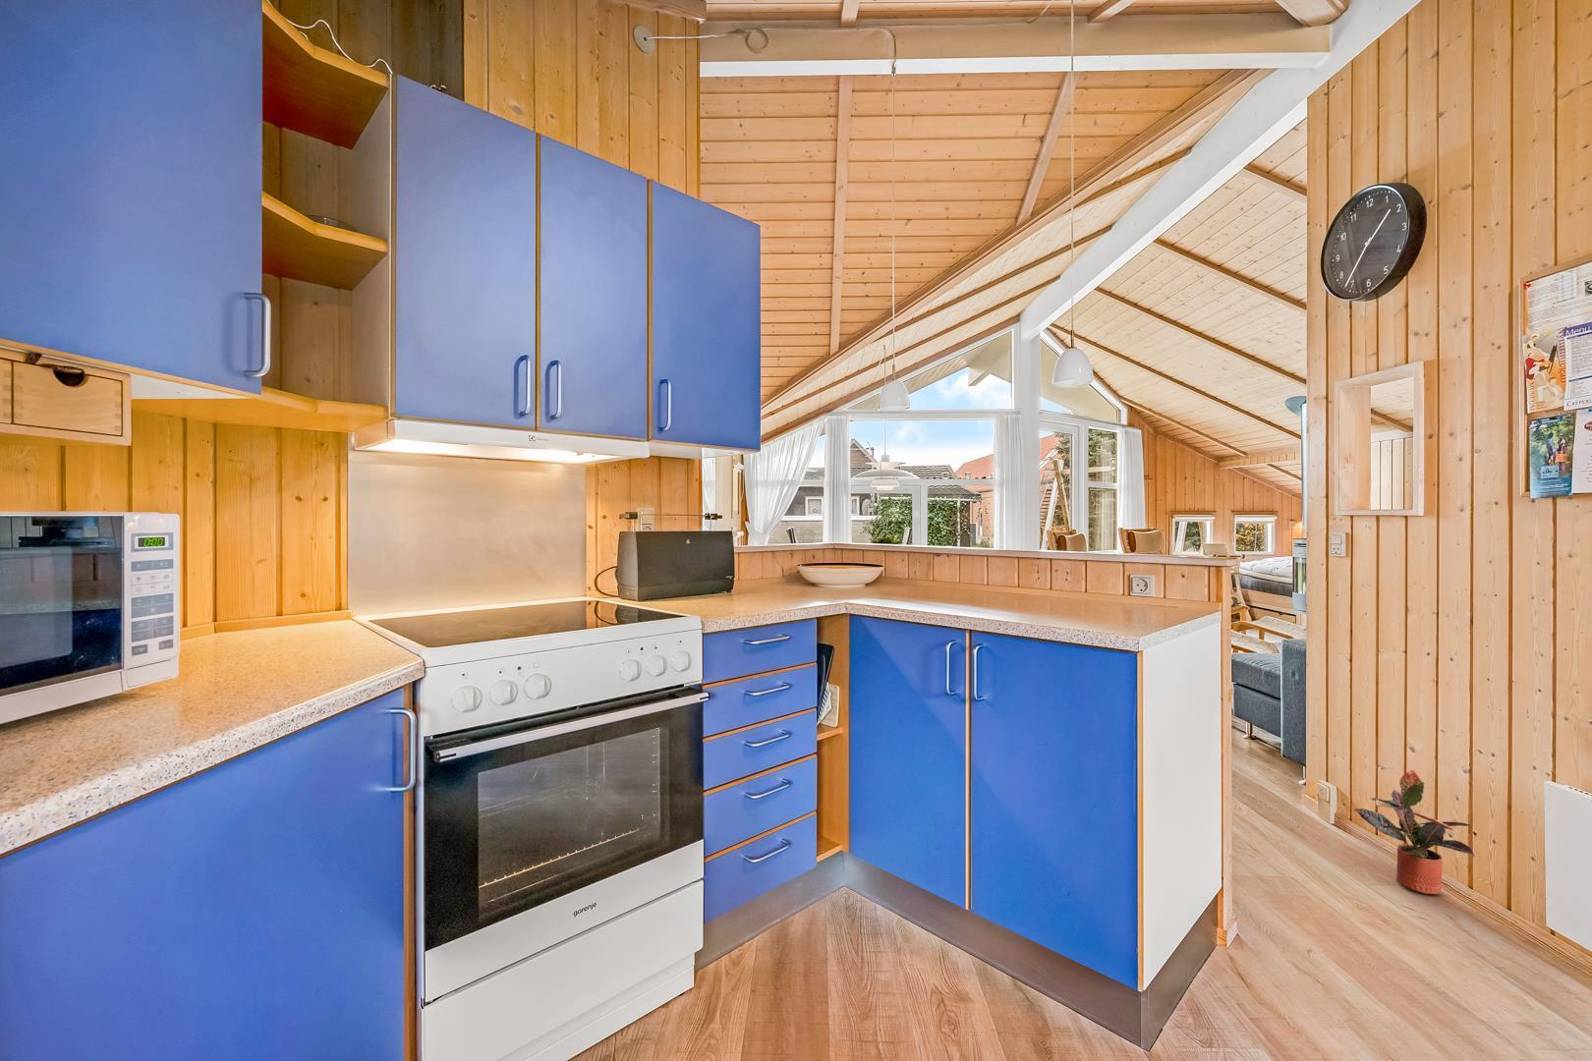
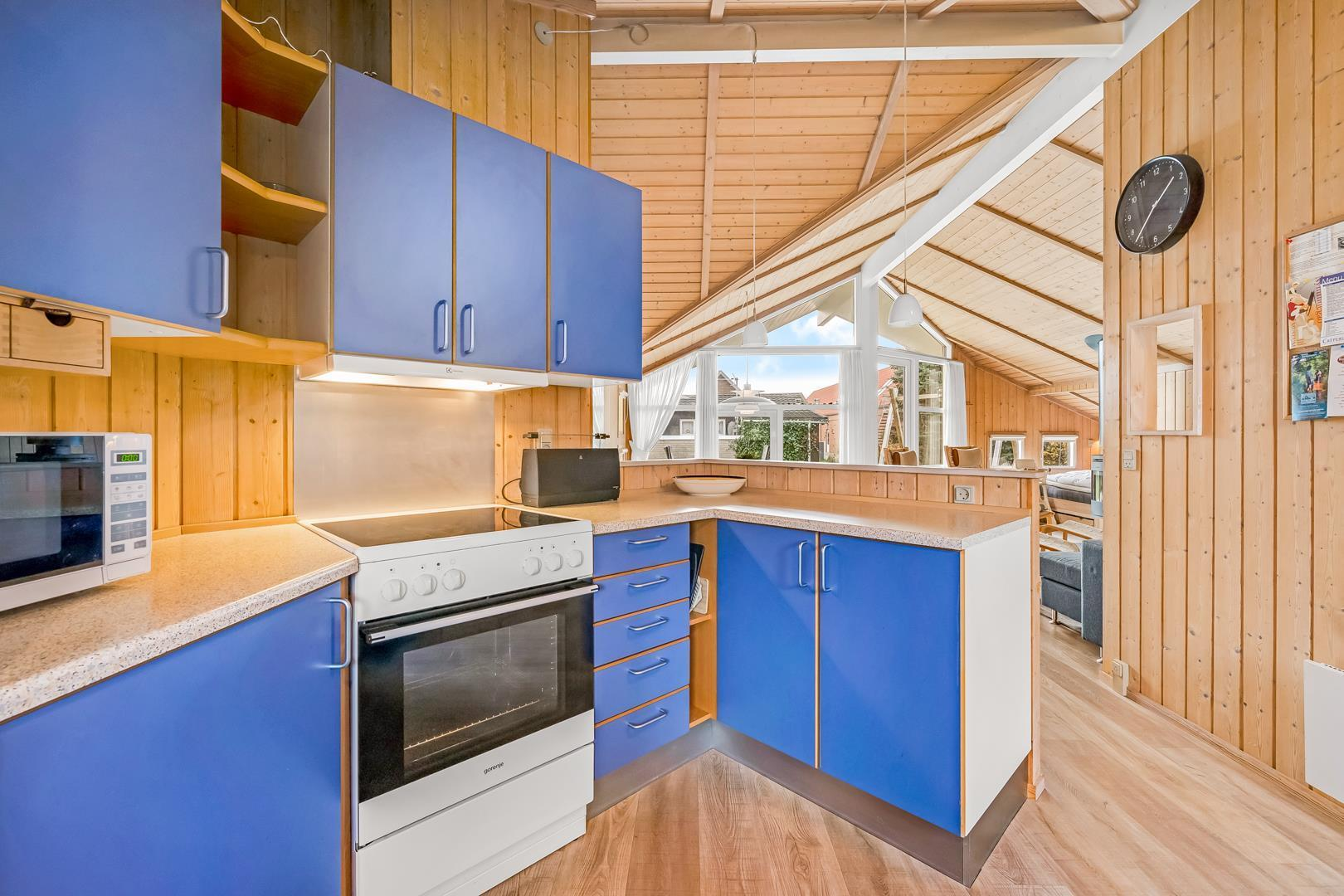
- potted plant (1411, 834)
